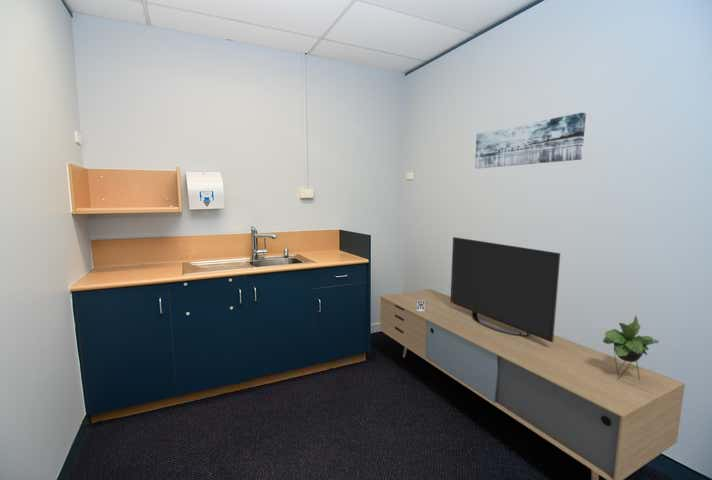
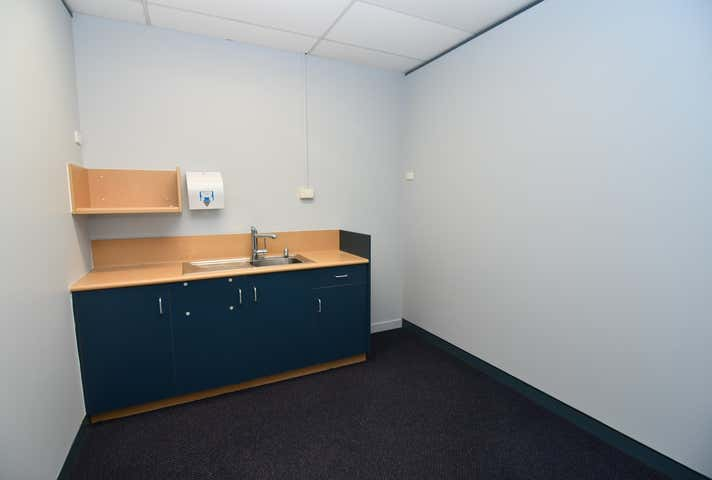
- media console (489, 324)
- wall art (522, 144)
